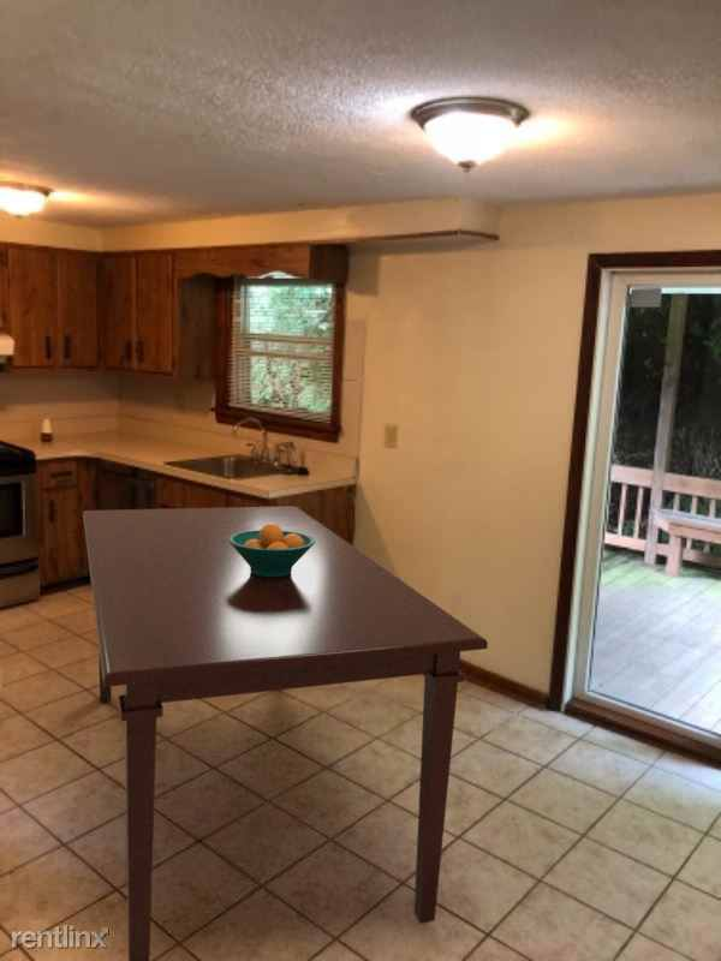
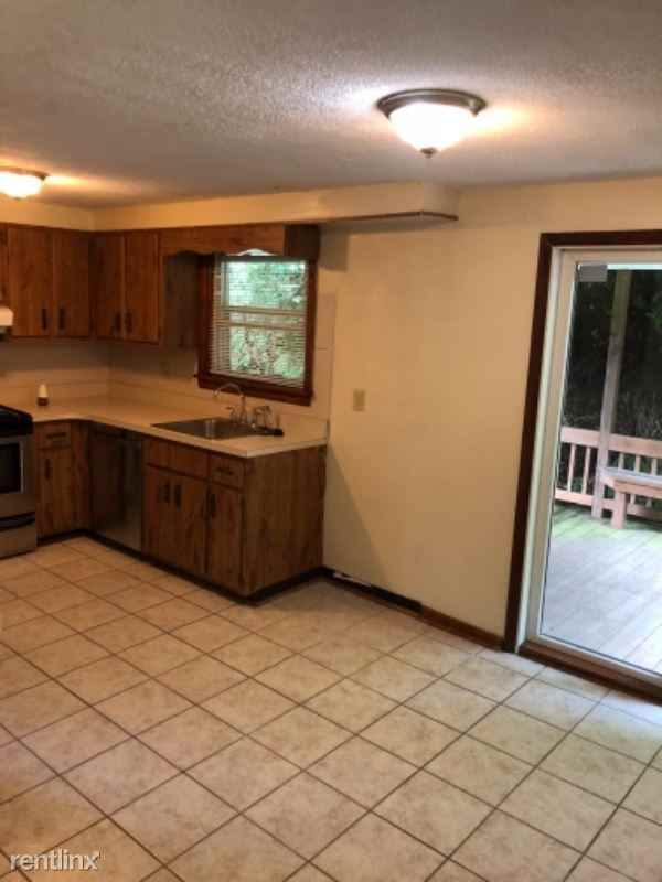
- dining table (232, 675)
- fruit bowl (272, 547)
